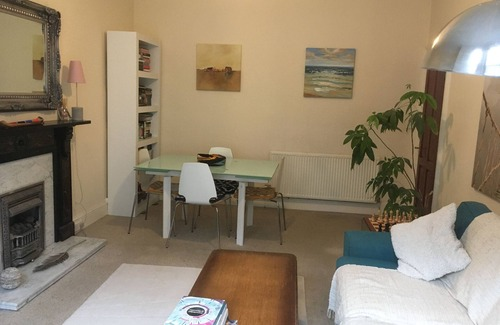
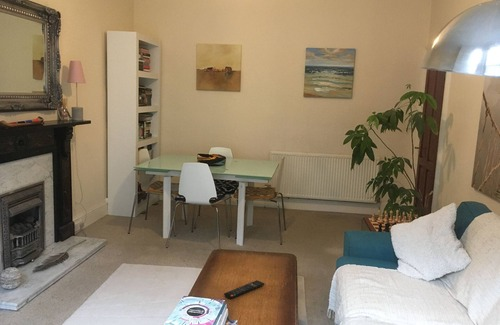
+ remote control (244, 289)
